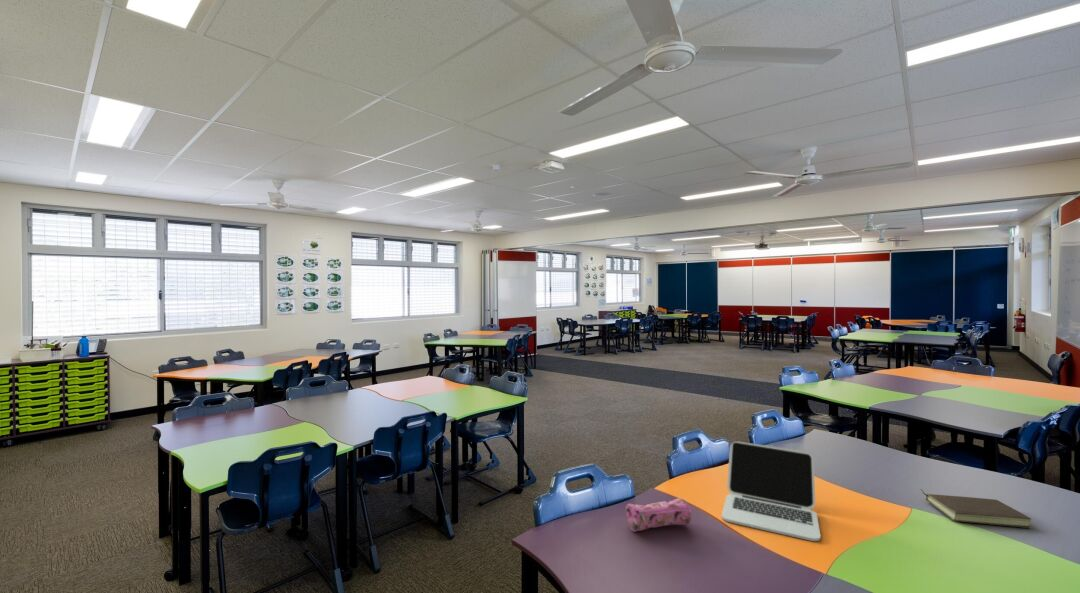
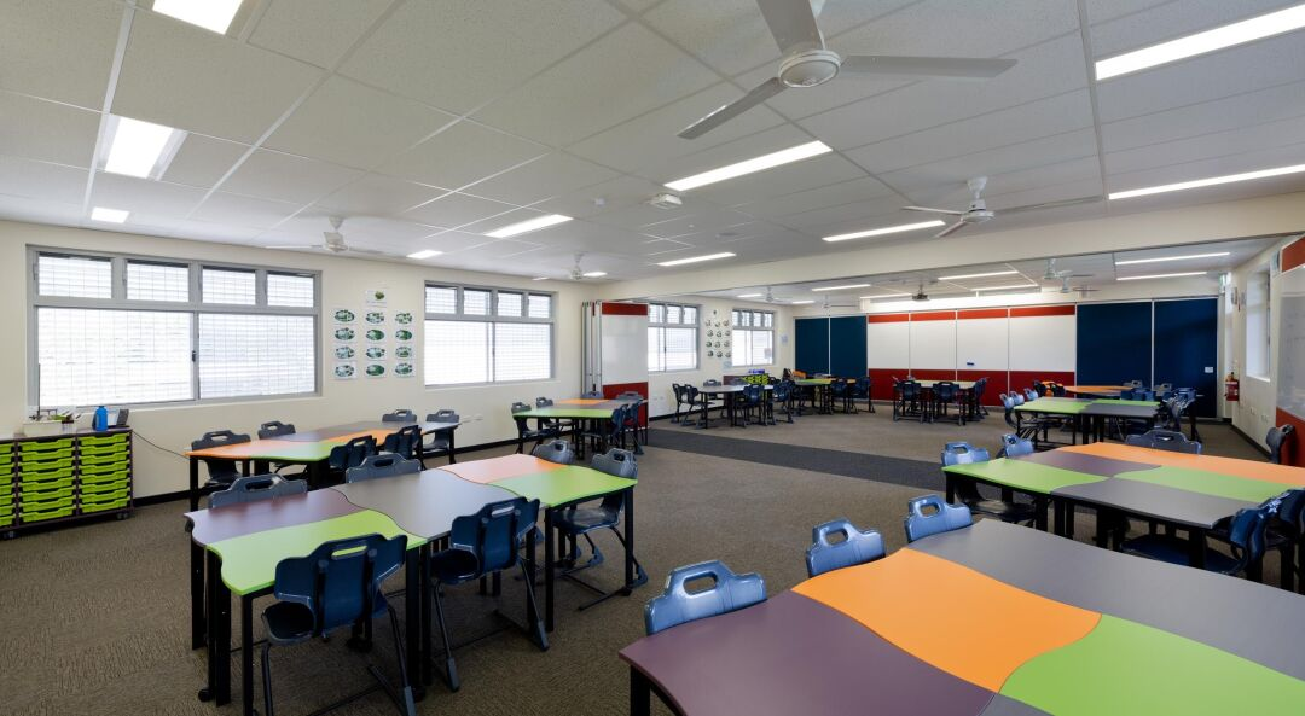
- pencil case (658, 514)
- laptop (769, 484)
- book (969, 505)
